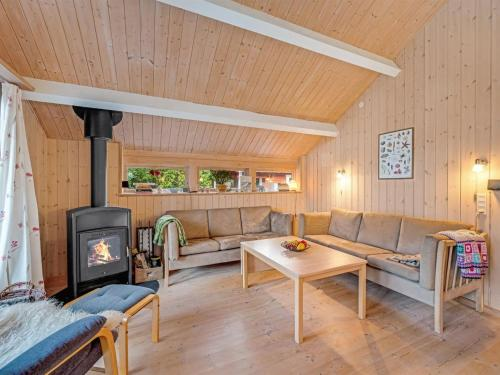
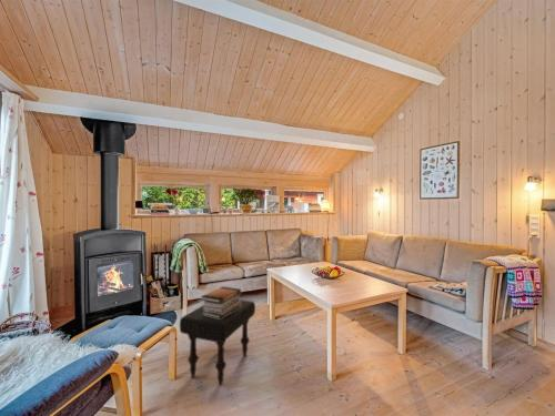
+ book stack (221, 301)
+ ottoman (220, 336)
